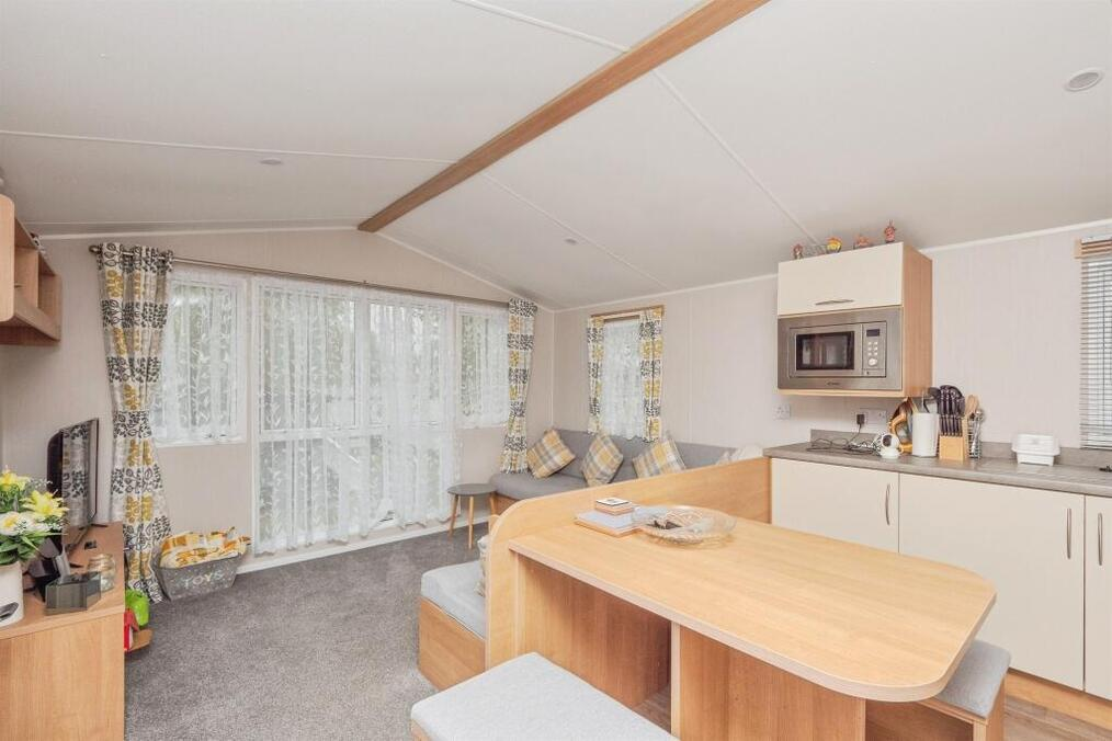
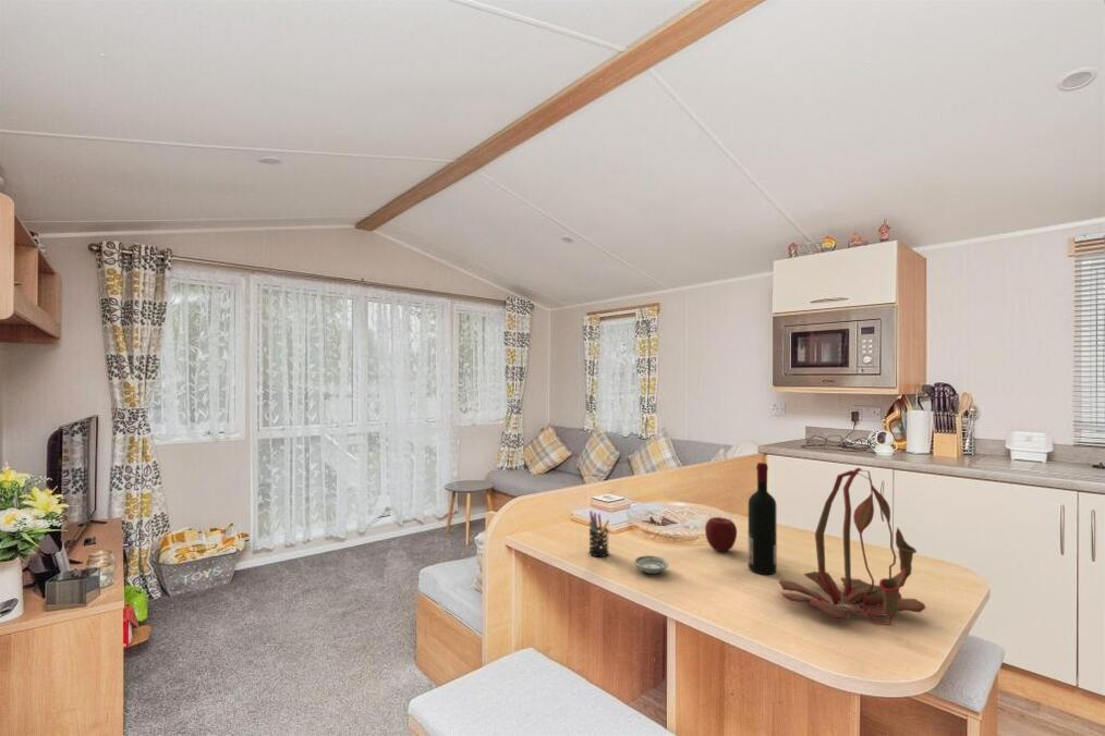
+ pen holder (596, 532)
+ plant (861, 538)
+ apple (720, 533)
+ alcohol (762, 516)
+ saucer (651, 565)
